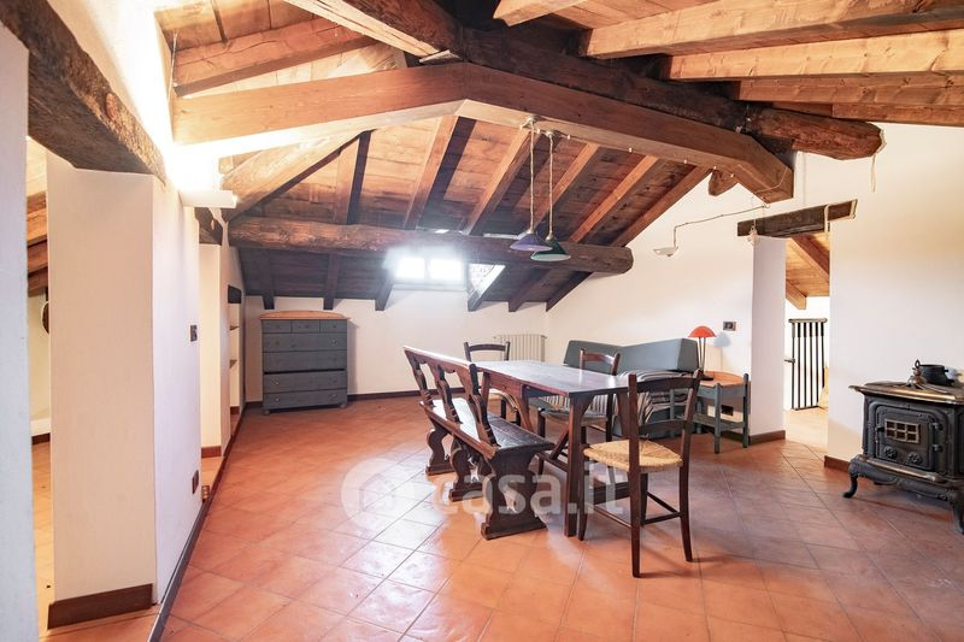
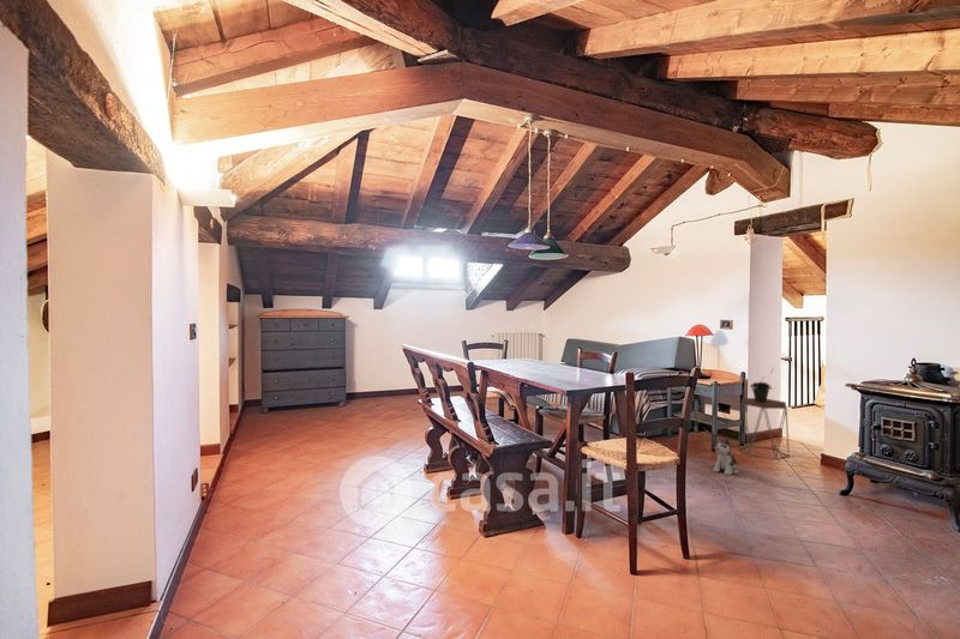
+ potted plant (761, 384)
+ side table (767, 424)
+ plush toy (726, 452)
